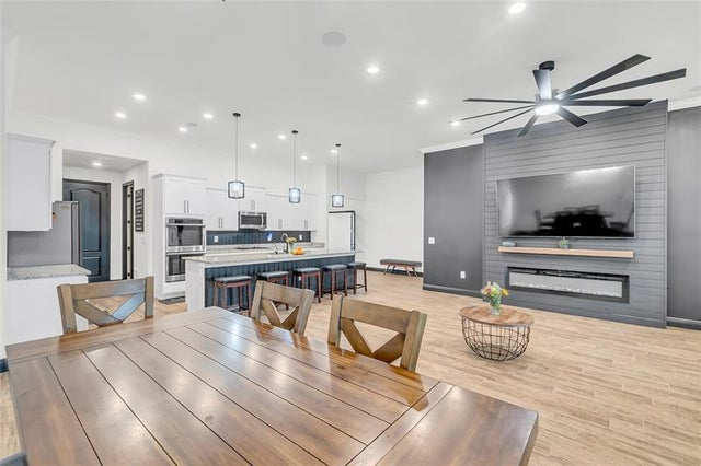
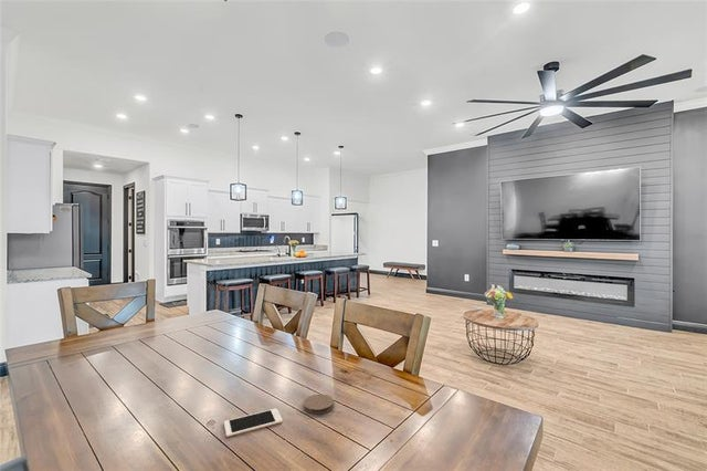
+ cell phone (253, 421)
+ coaster (318, 404)
